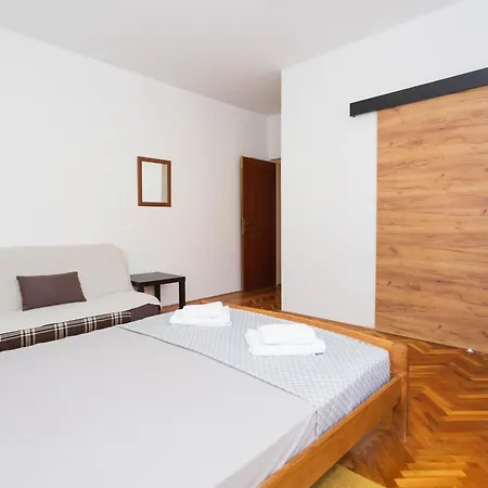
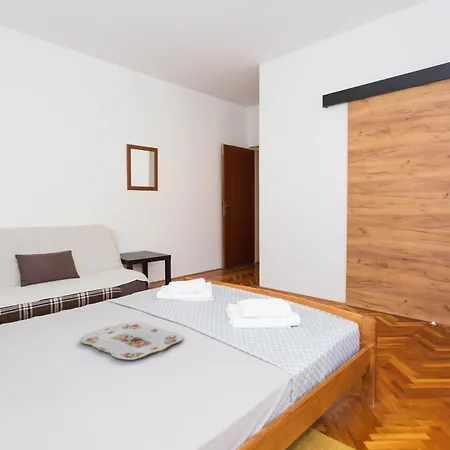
+ serving tray (131, 339)
